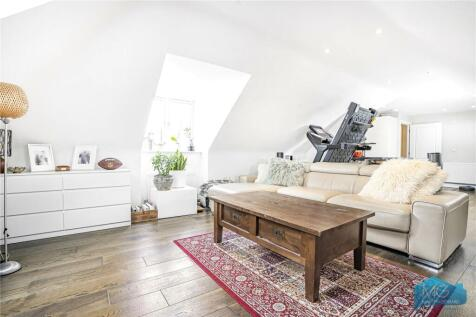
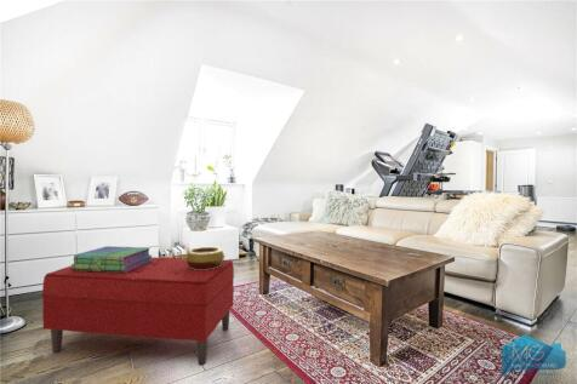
+ decorative bowl (205, 257)
+ stack of books (114, 258)
+ bench (147, 303)
